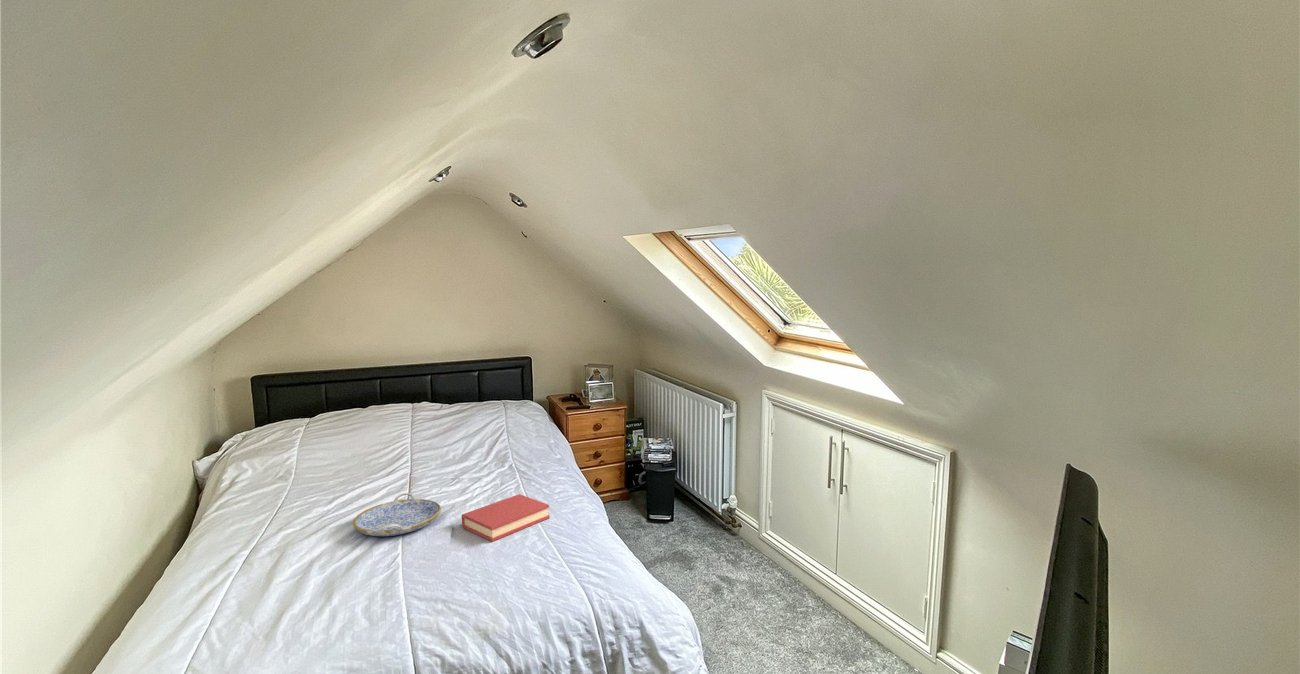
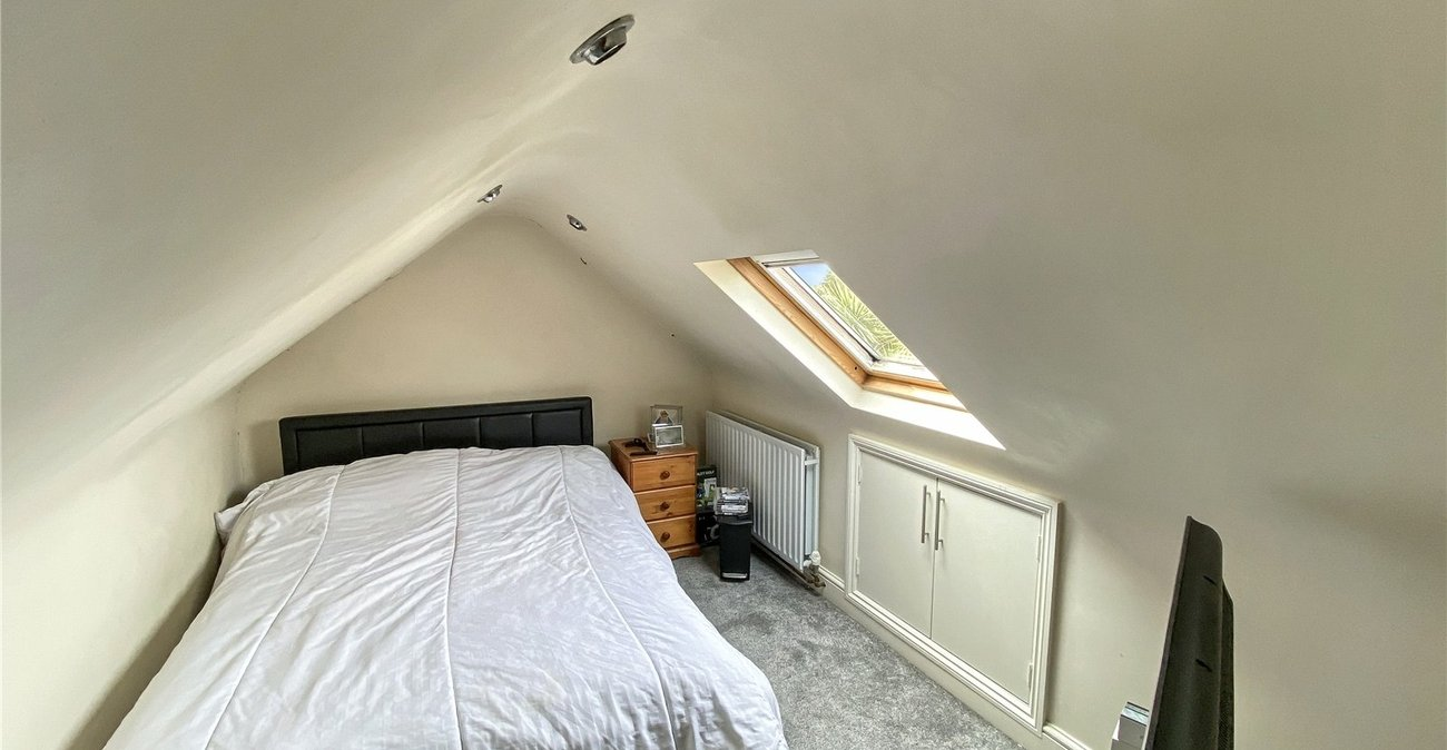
- hardback book (506, 515)
- serving tray (398, 515)
